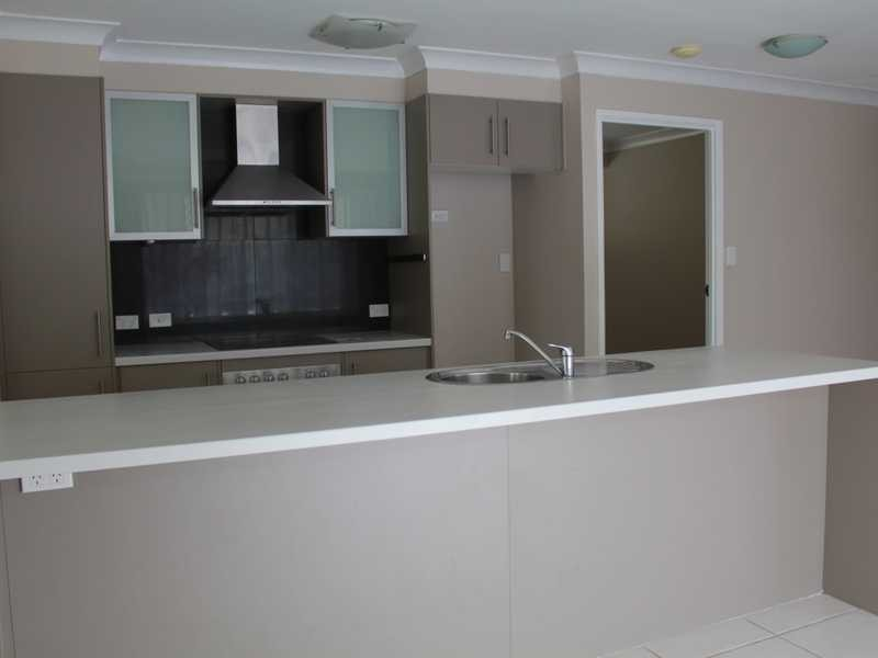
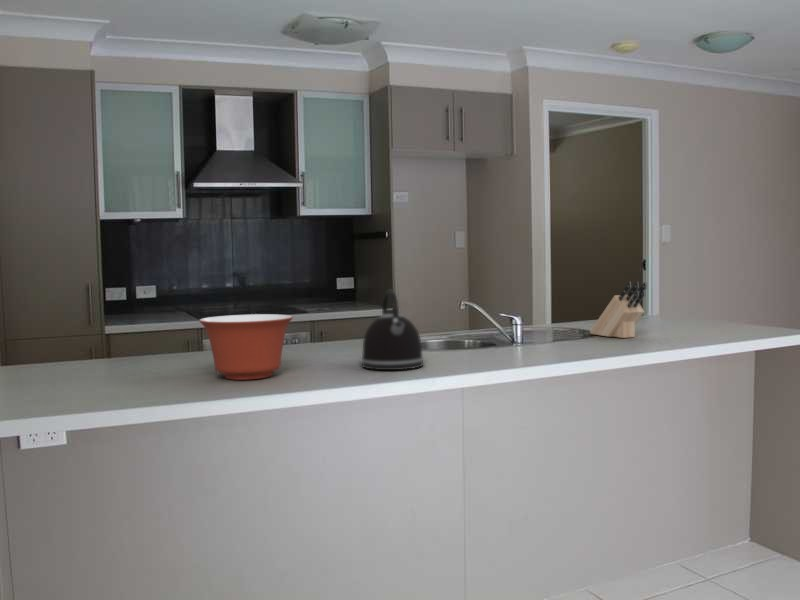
+ mixing bowl (247, 346)
+ knife block (619, 308)
+ kettle (391, 327)
